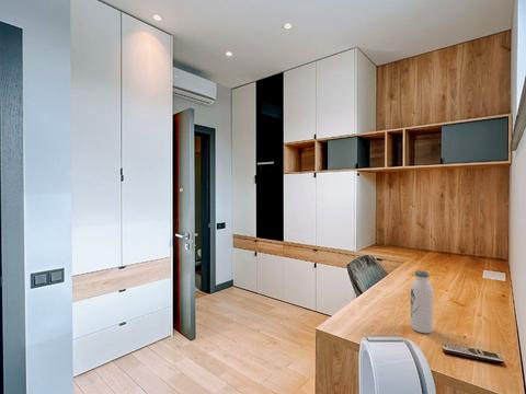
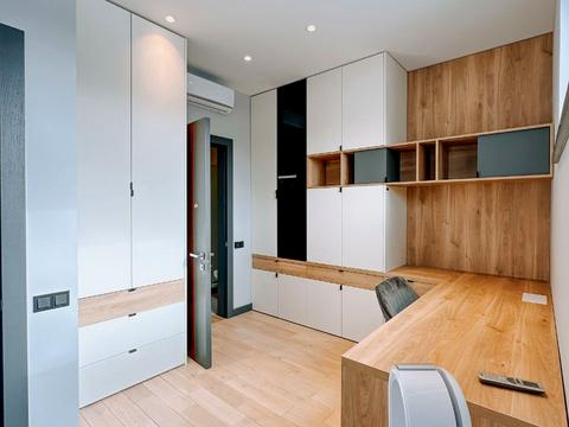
- water bottle (421, 300)
